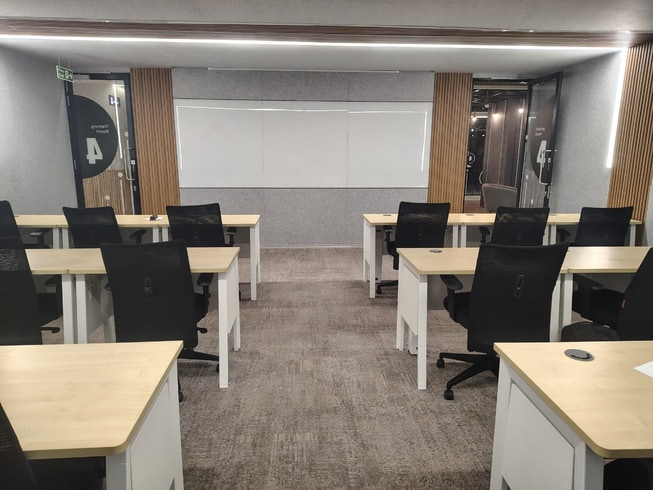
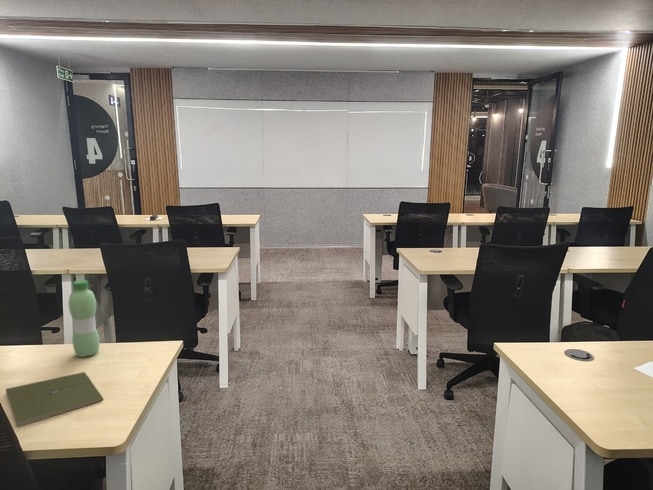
+ water bottle (84, 318)
+ notebook (54, 393)
